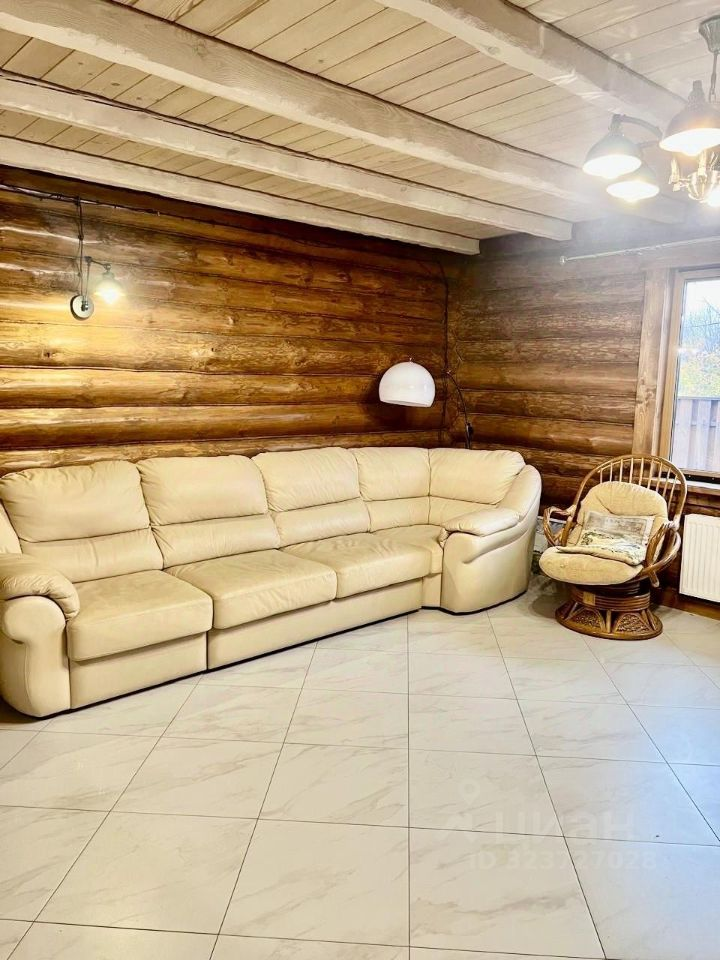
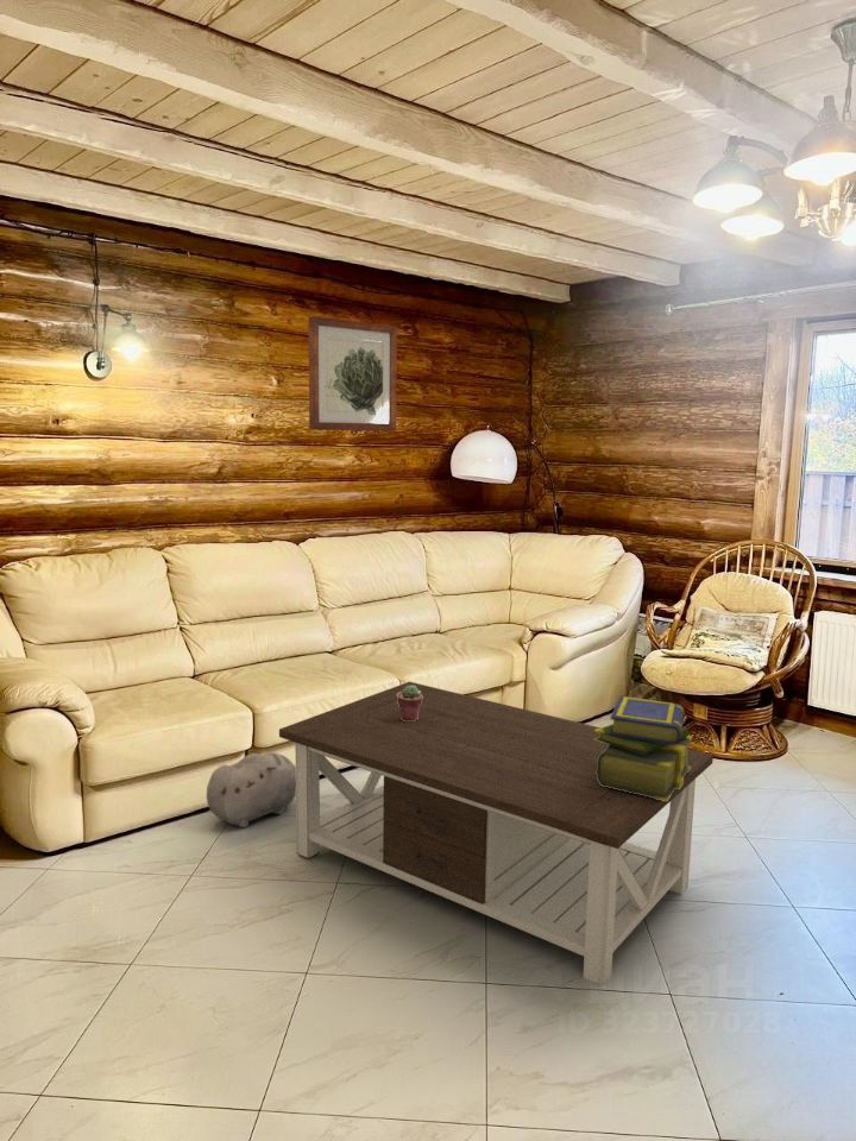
+ plush toy (260, 780)
+ wall art (354, 376)
+ potted succulent (409, 701)
+ coffee table (487, 806)
+ stack of books (644, 742)
